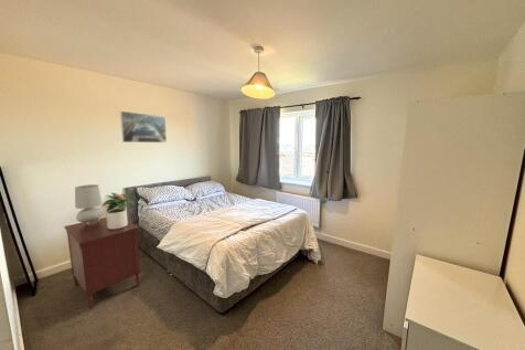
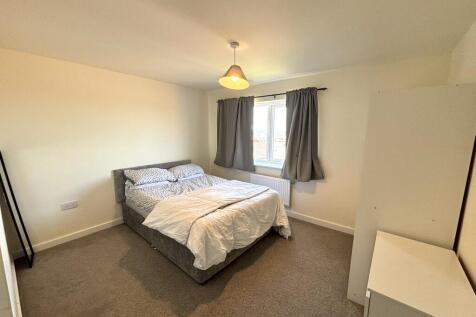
- dresser (104, 256)
- potted plant (118, 210)
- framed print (144, 128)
- table lamp (89, 204)
